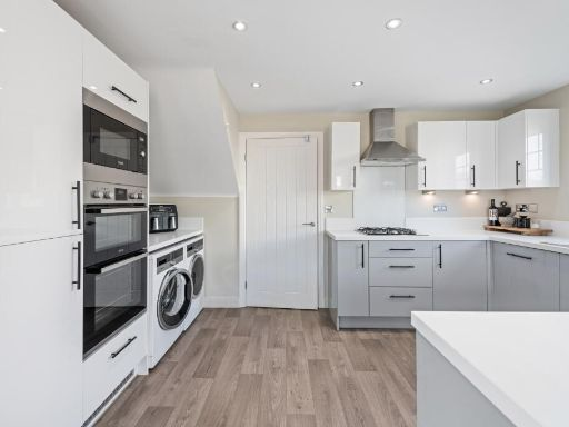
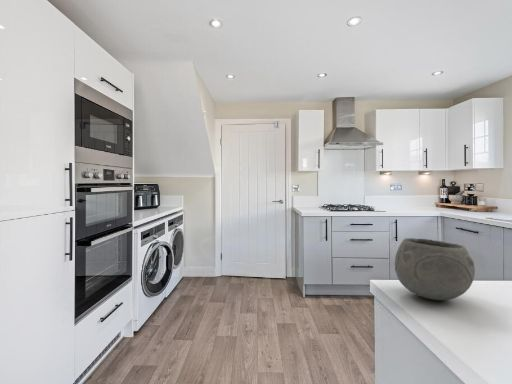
+ bowl (432, 269)
